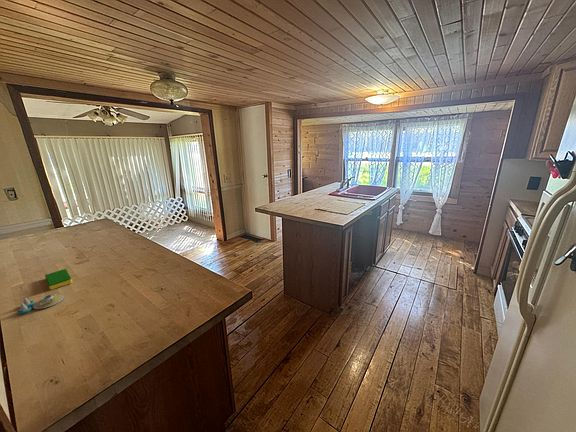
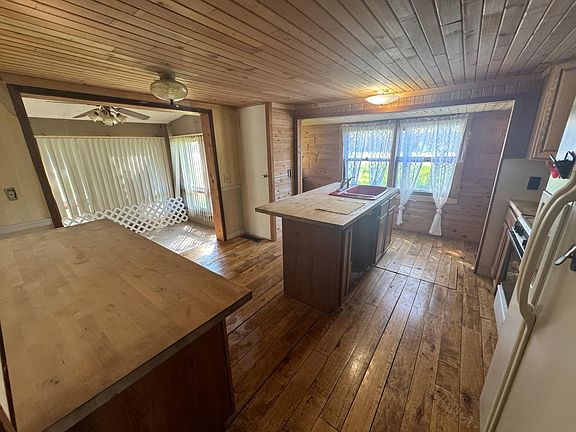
- salt and pepper shaker set (40, 300)
- dish sponge (58, 278)
